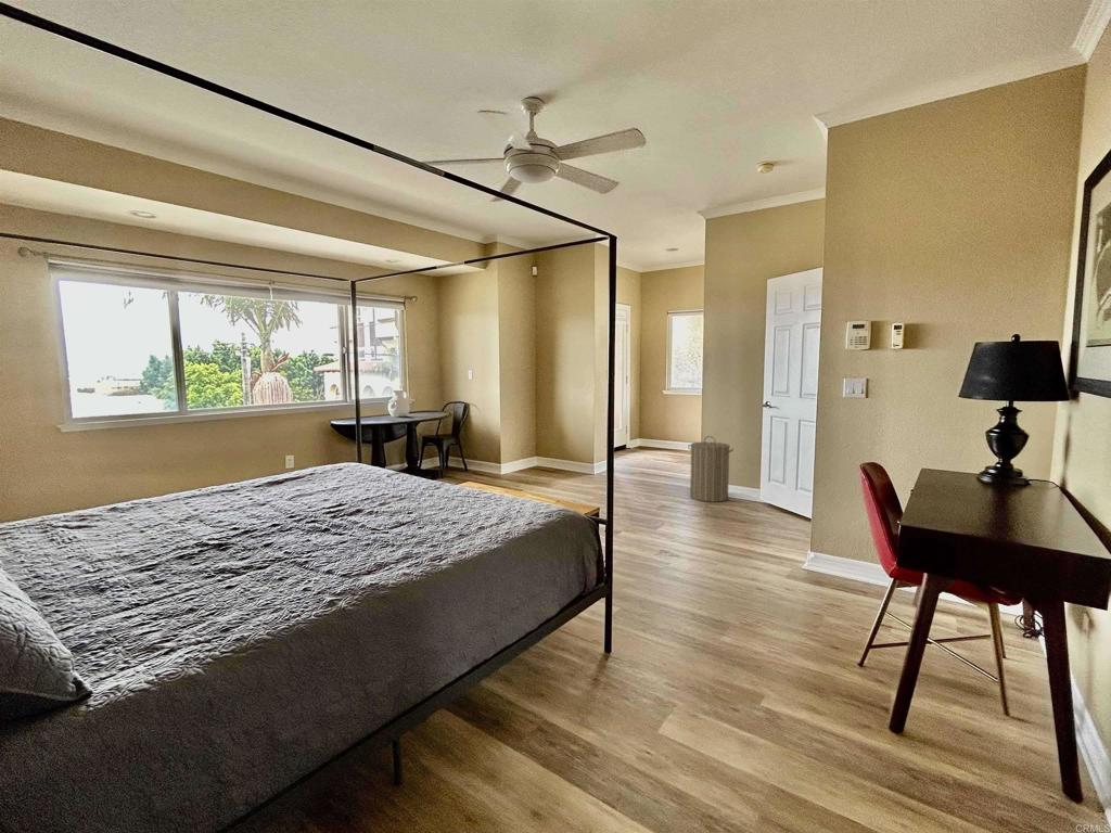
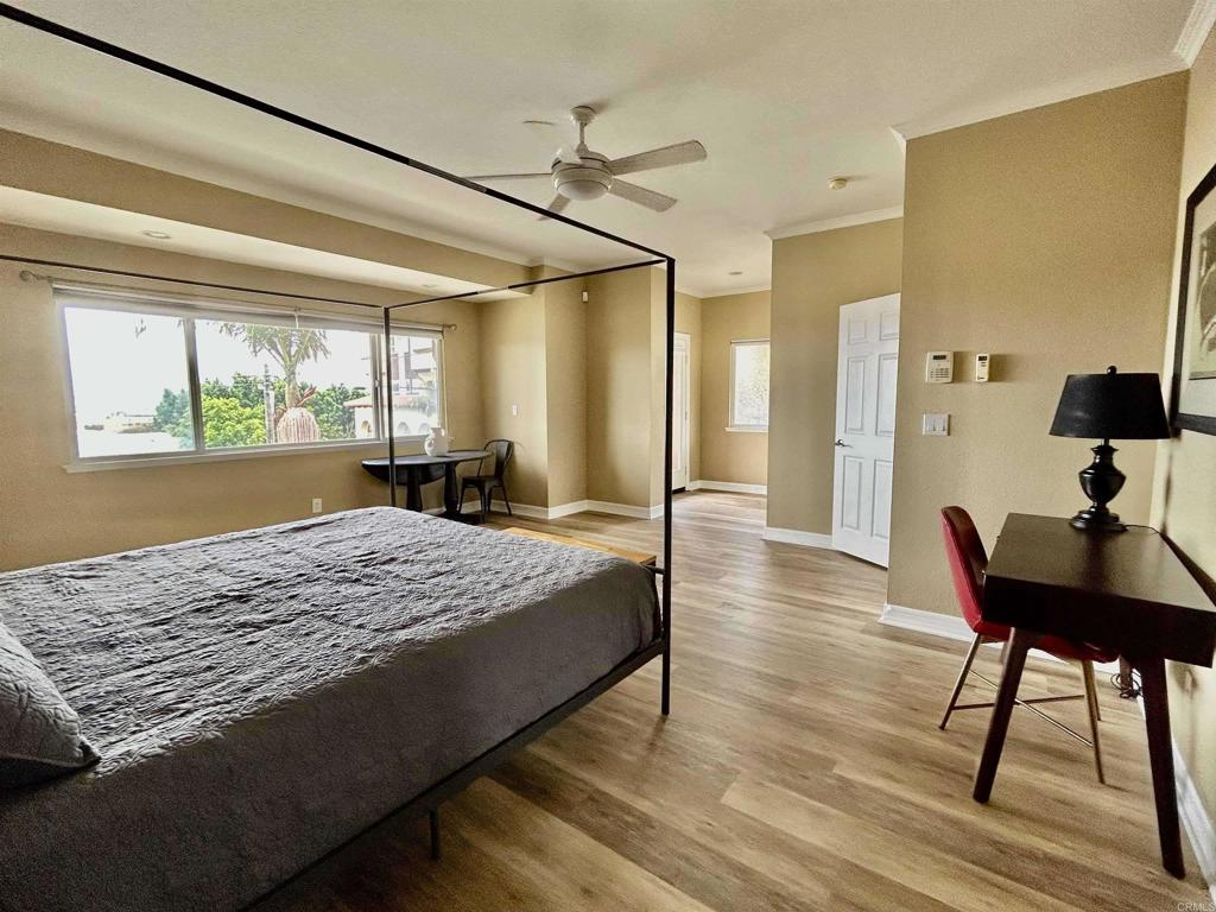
- laundry hamper (710, 466)
